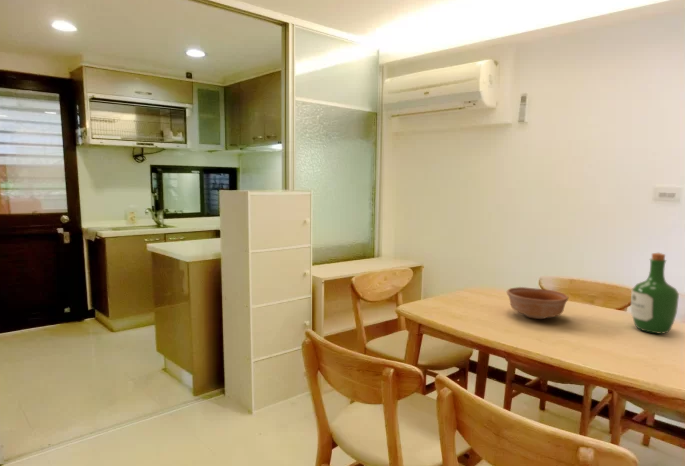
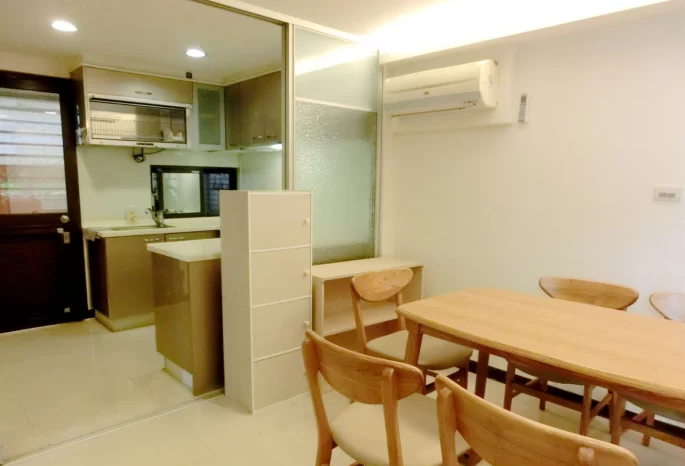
- bowl (536, 304)
- wine bottle (654, 291)
